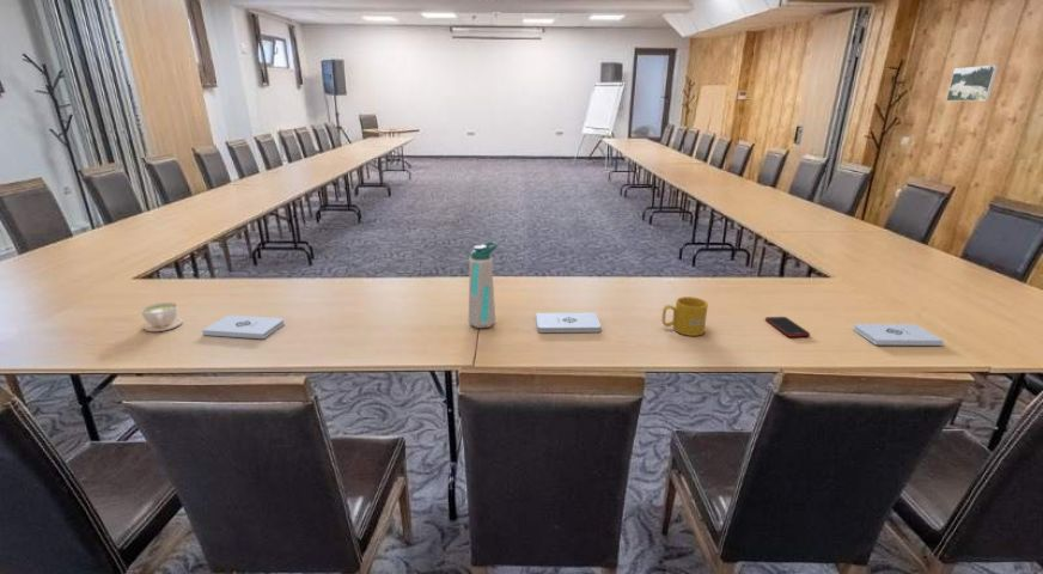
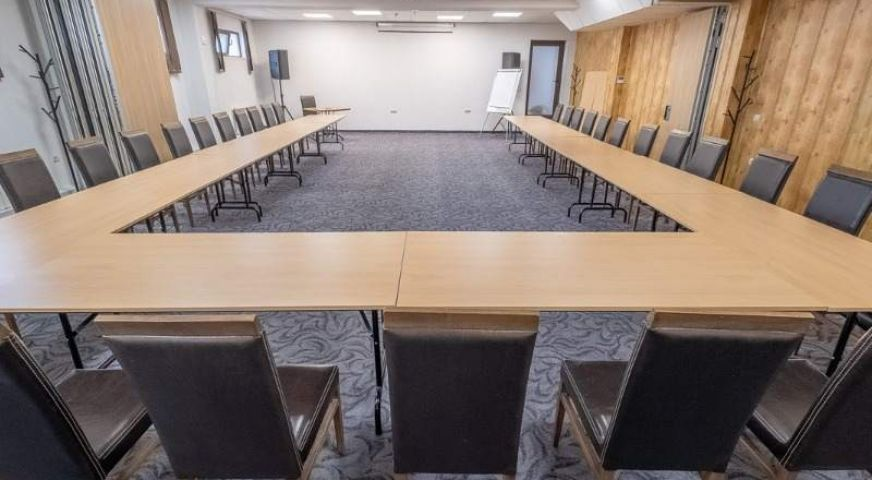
- water bottle (482, 285)
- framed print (970, 84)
- notepad (567, 322)
- notepad (245, 326)
- coffee cup (161, 317)
- cell phone (786, 326)
- mug (683, 316)
- notepad (896, 334)
